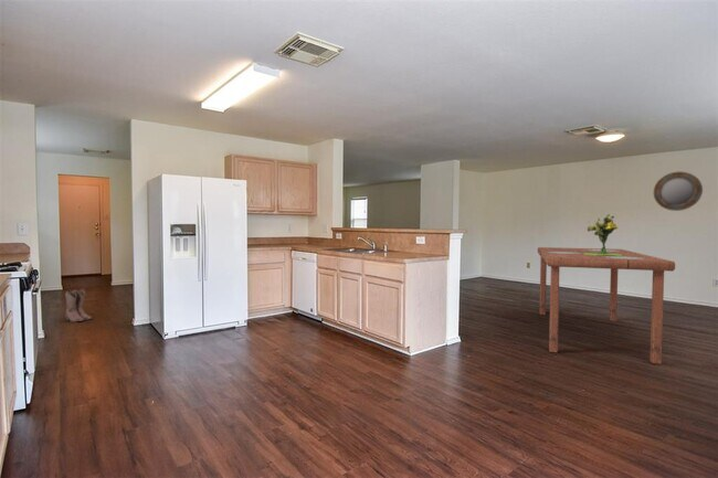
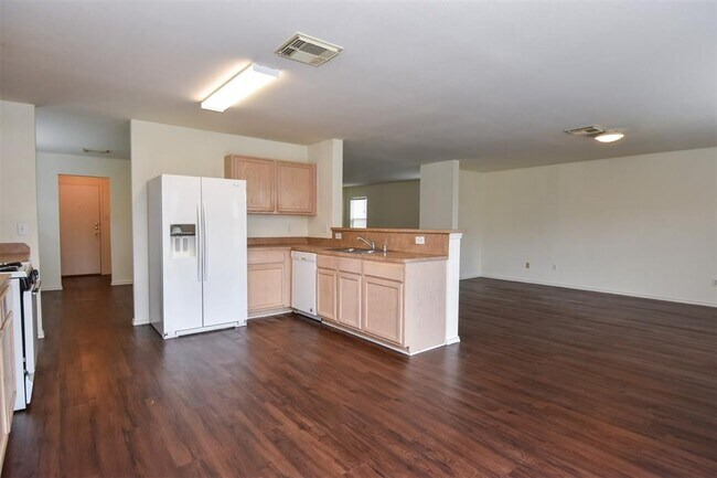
- boots (78, 305)
- home mirror (676, 191)
- table (610, 293)
- bouquet (601, 233)
